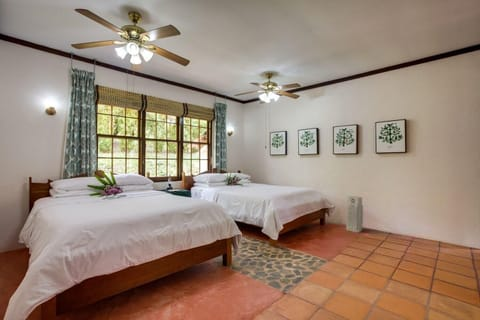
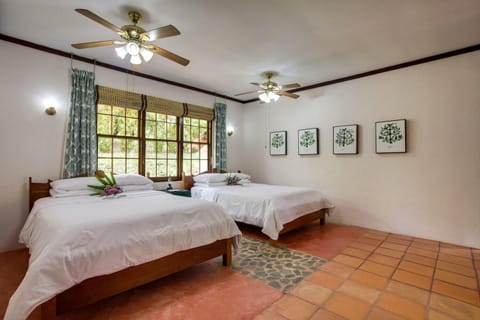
- air purifier (355, 213)
